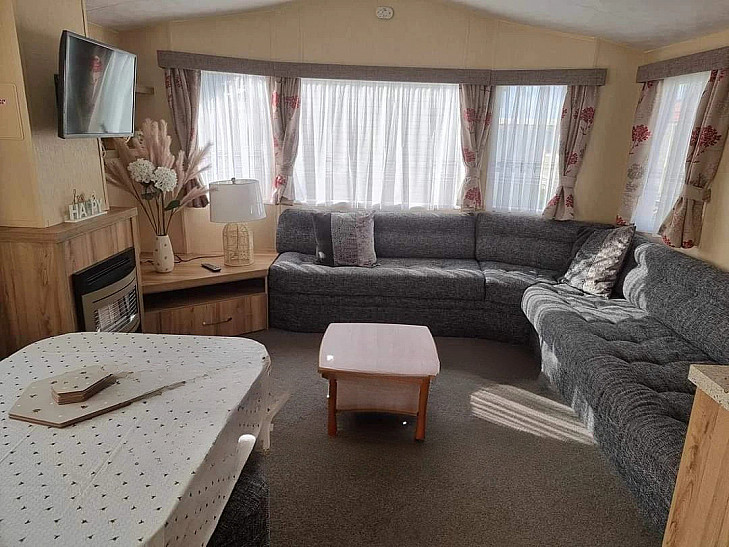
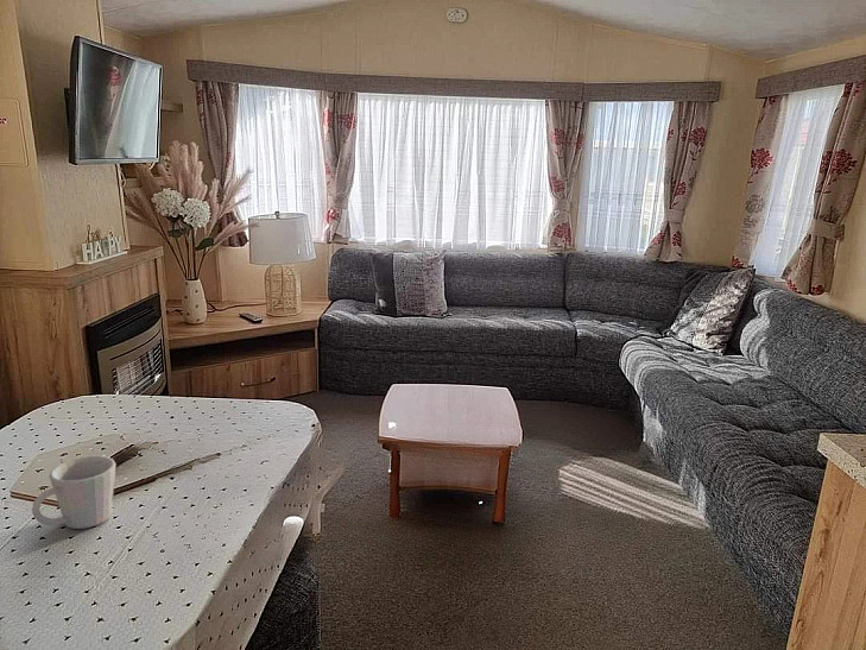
+ mug (74, 498)
